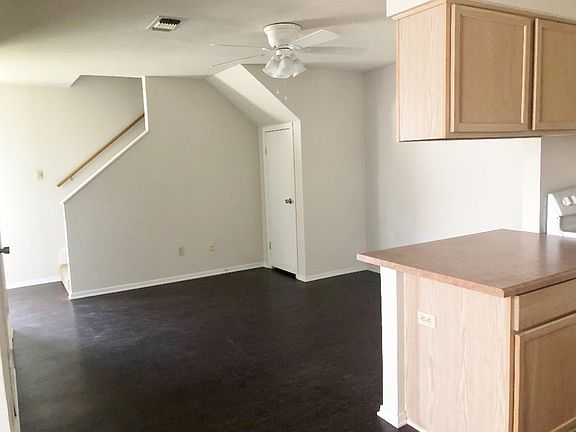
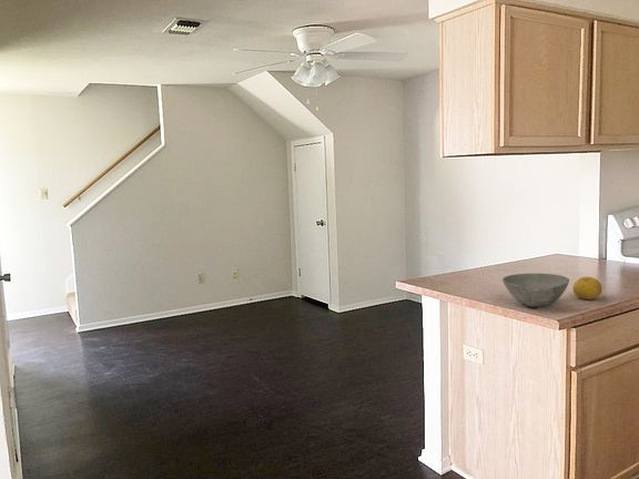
+ fruit (587, 287)
+ bowl (534, 292)
